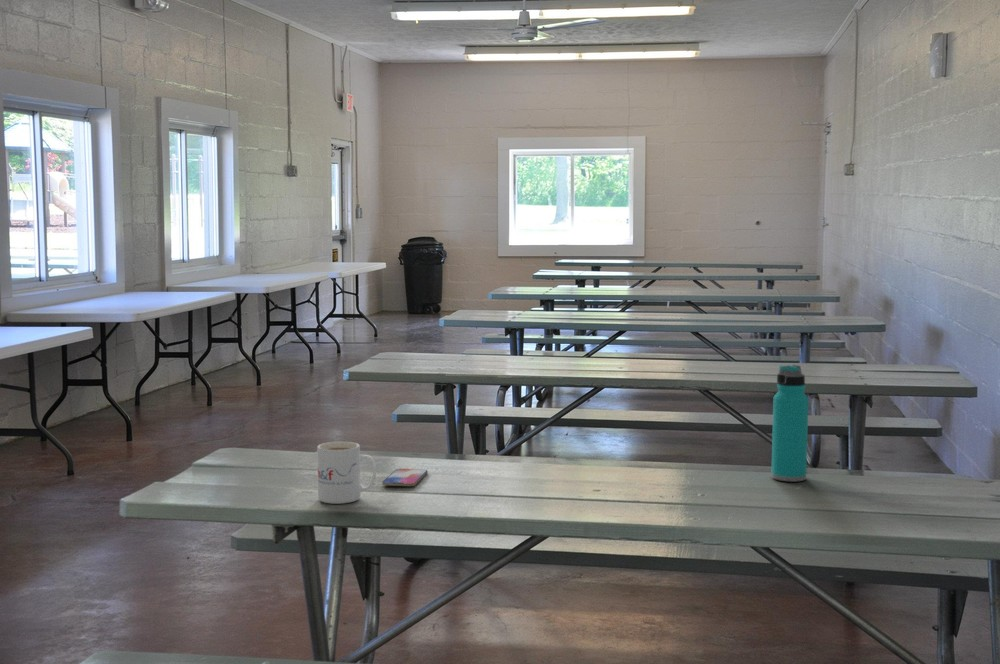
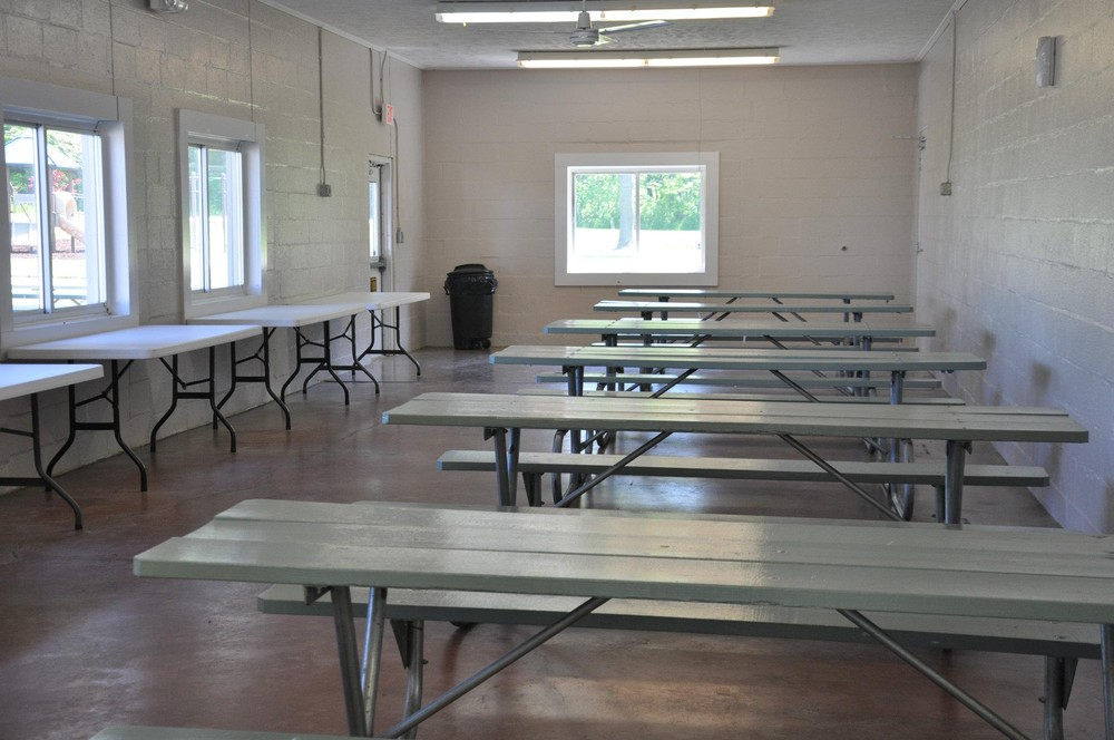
- water bottle (790, 421)
- mug (347, 472)
- smartphone (405, 477)
